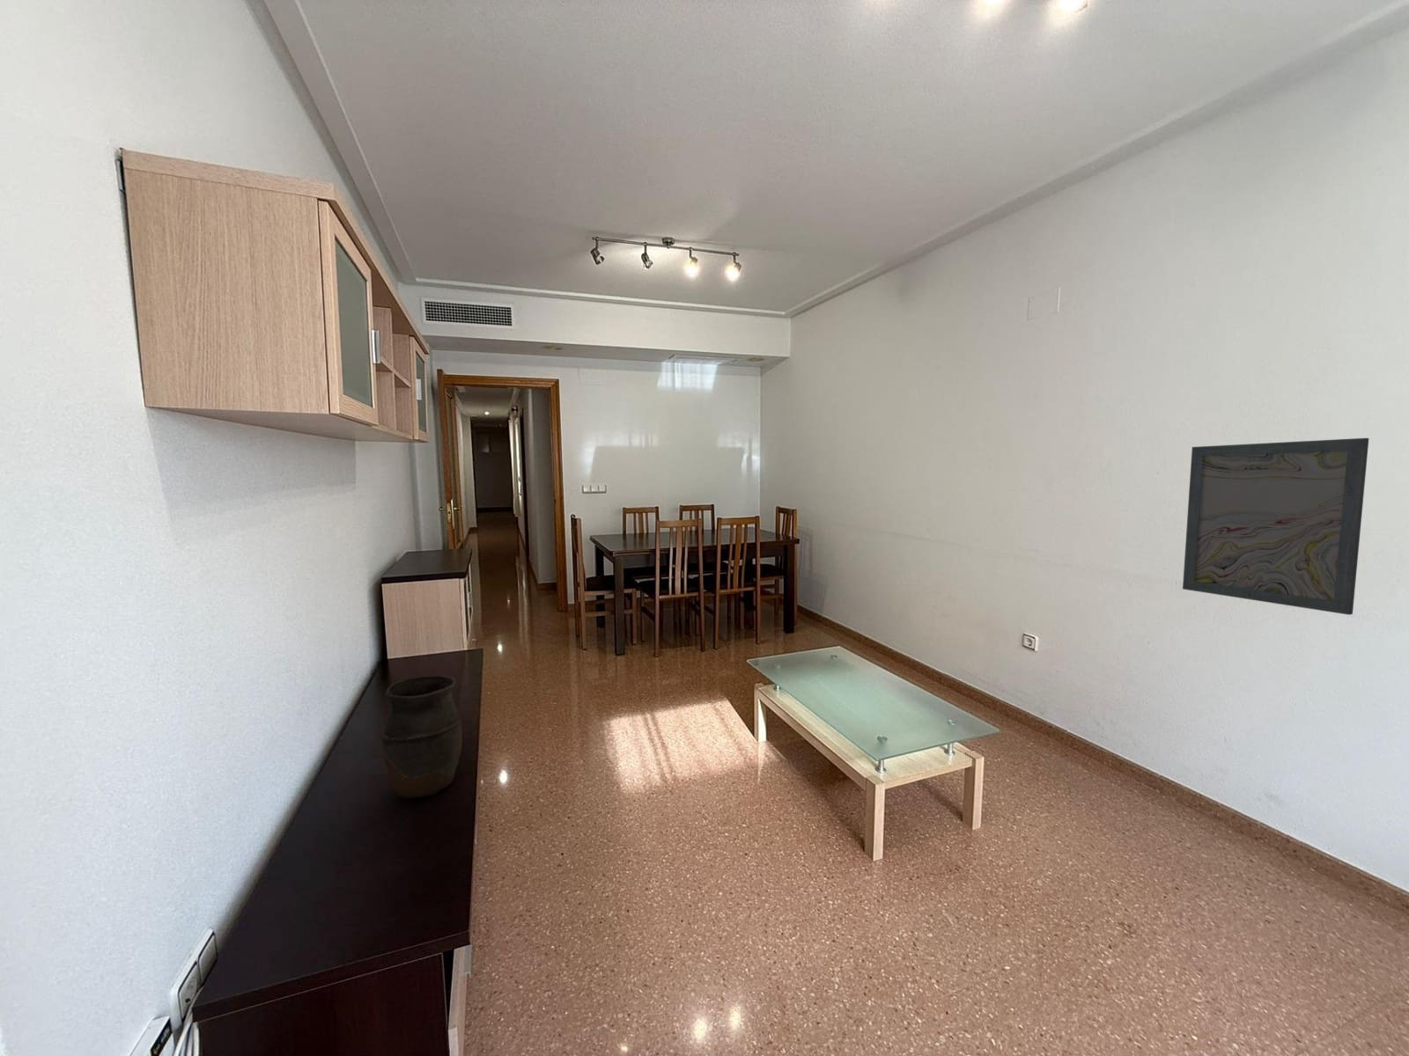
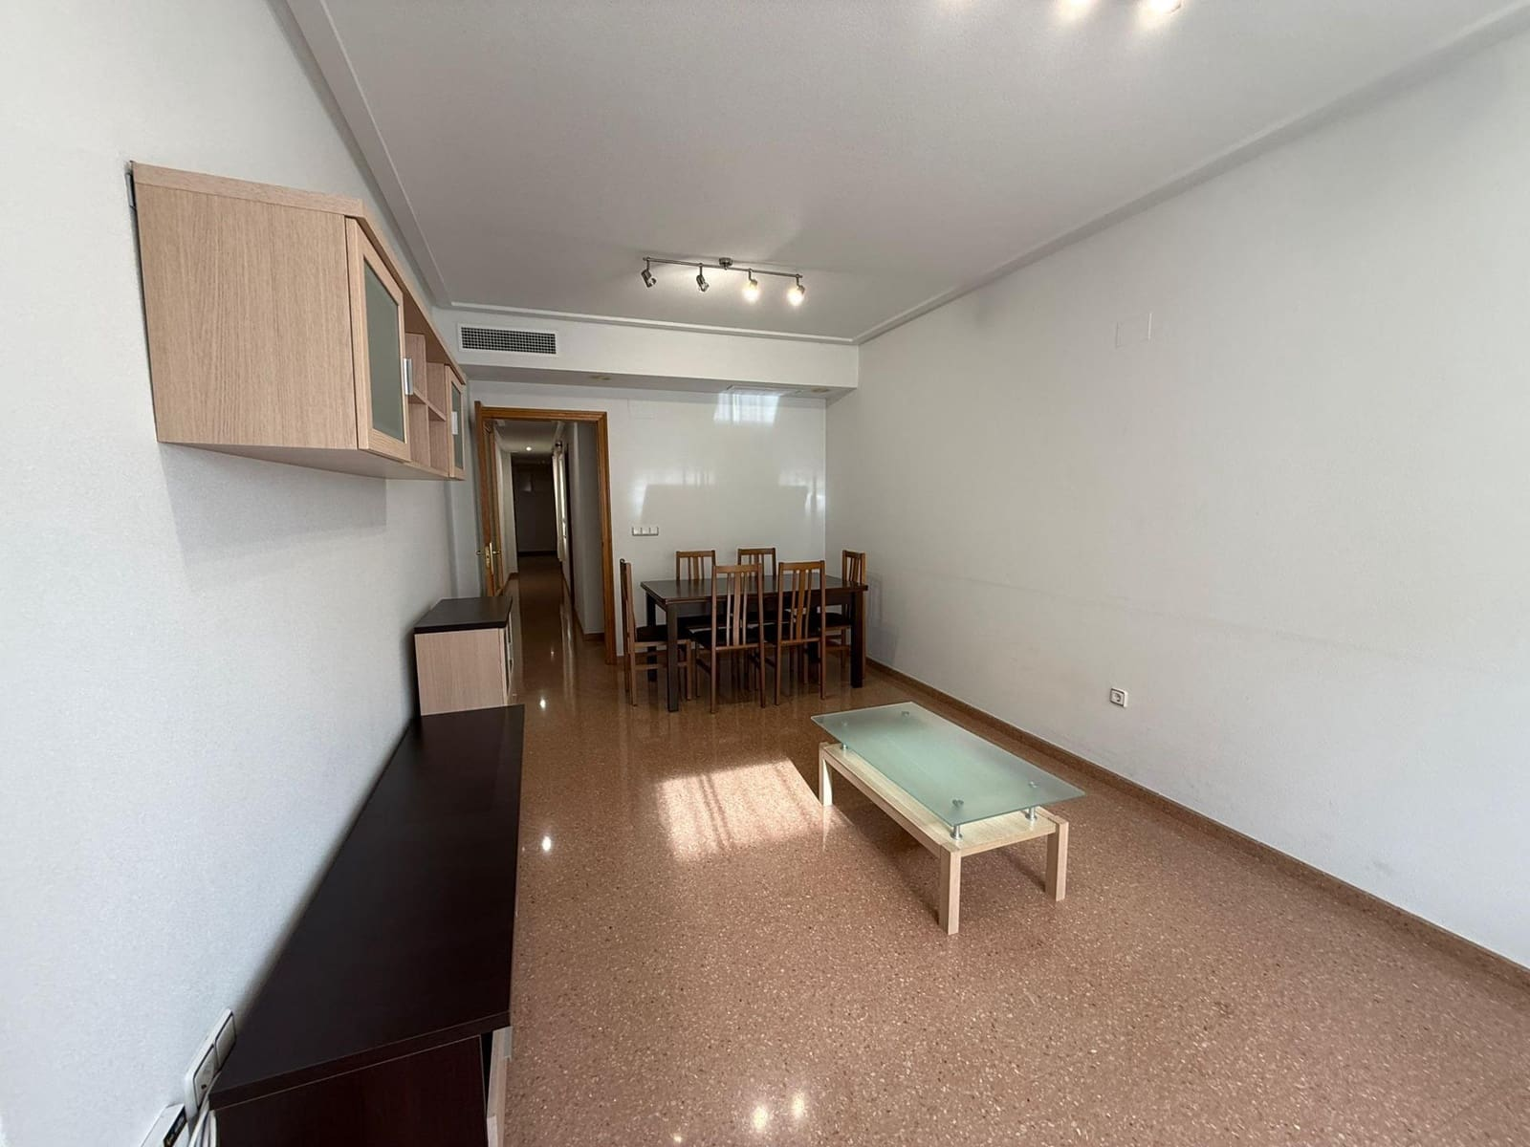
- wall art (1265, 521)
- vase (423, 735)
